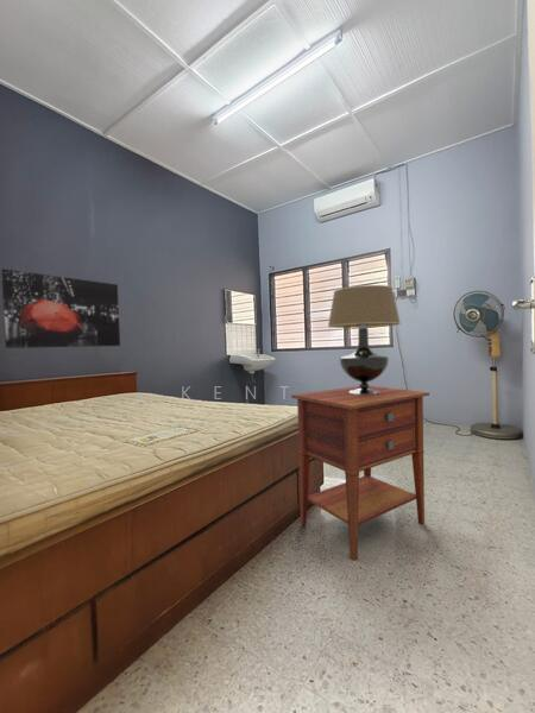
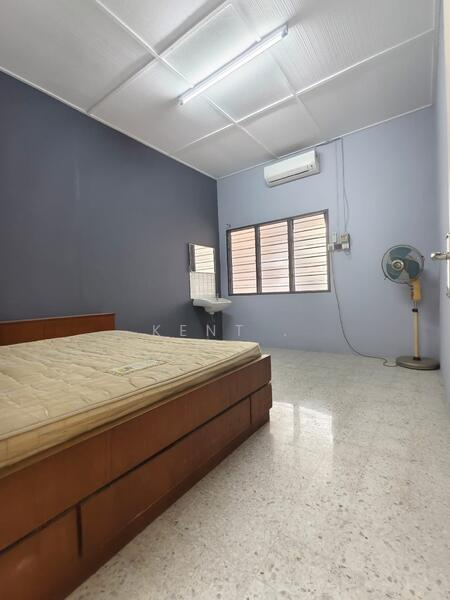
- nightstand (360, 459)
- wall art (68, 313)
- table lamp (363, 341)
